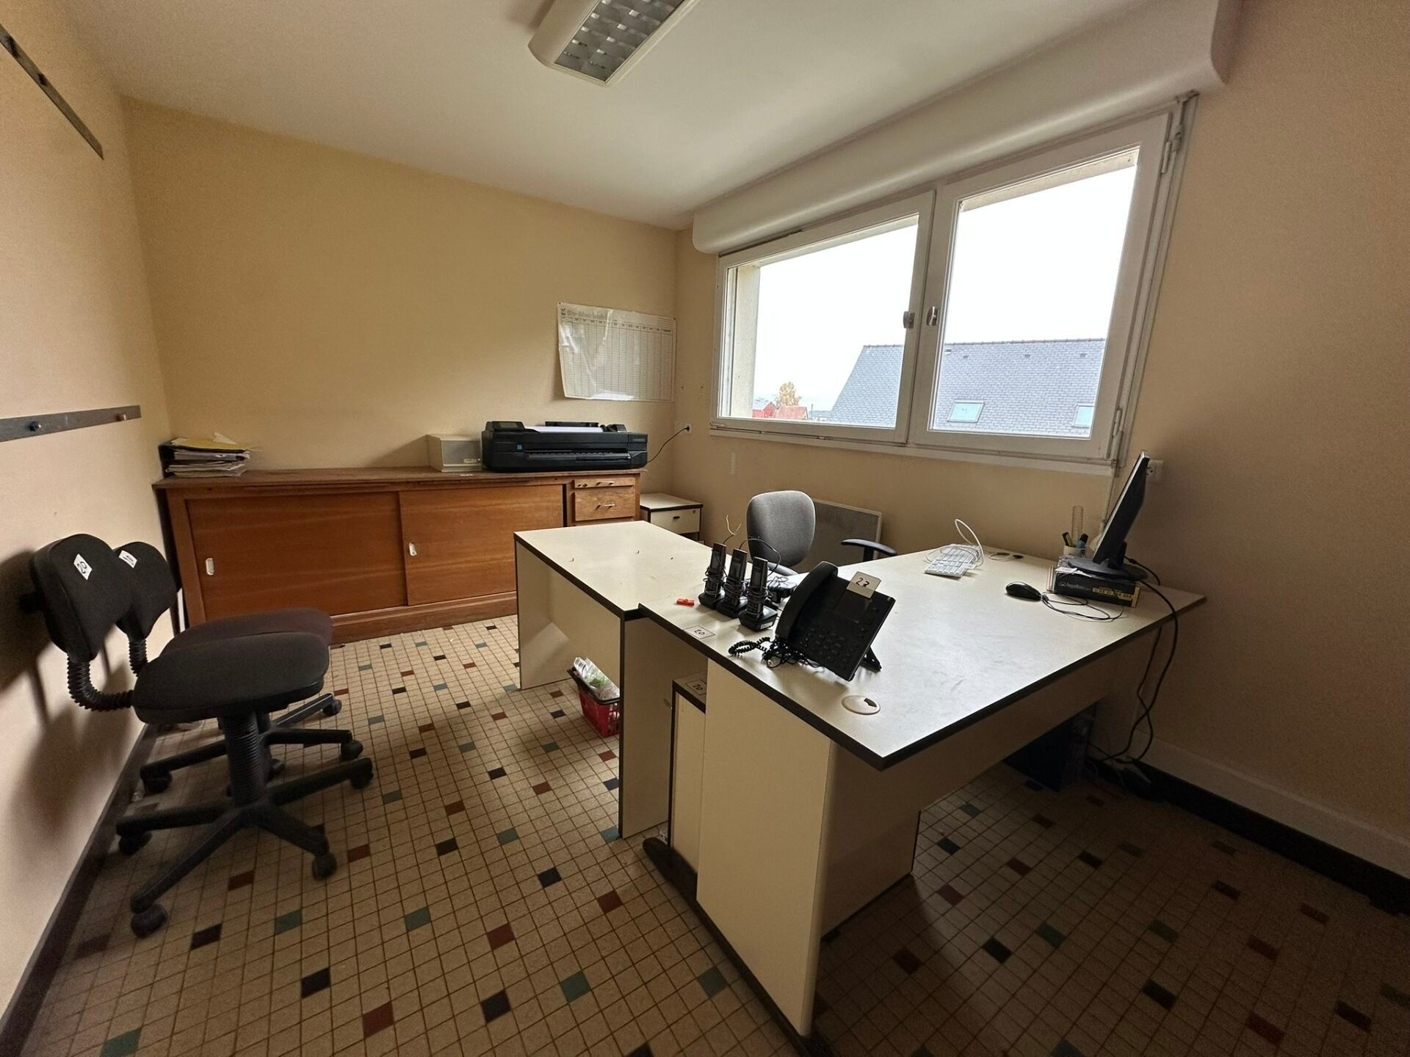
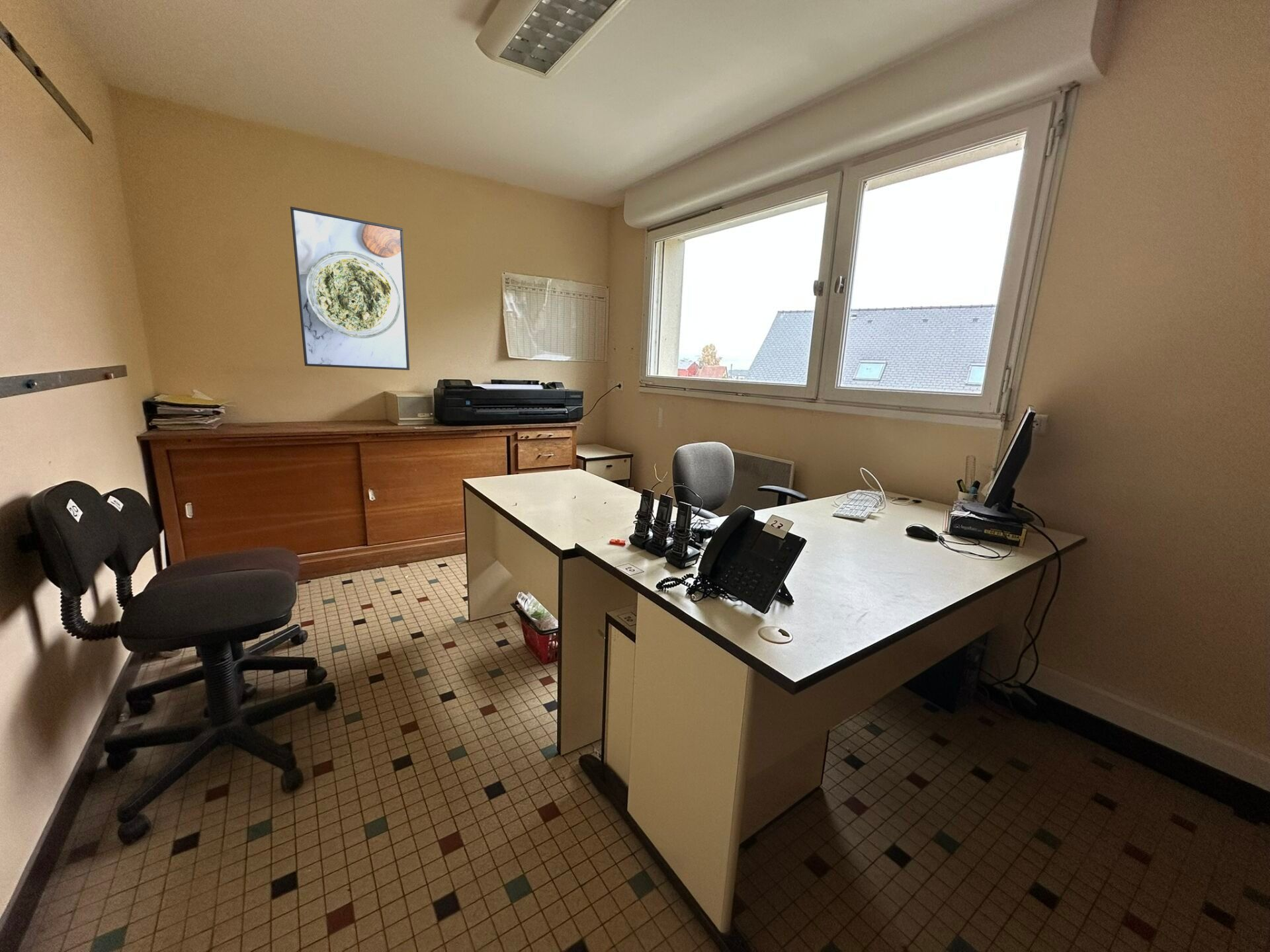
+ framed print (355, 295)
